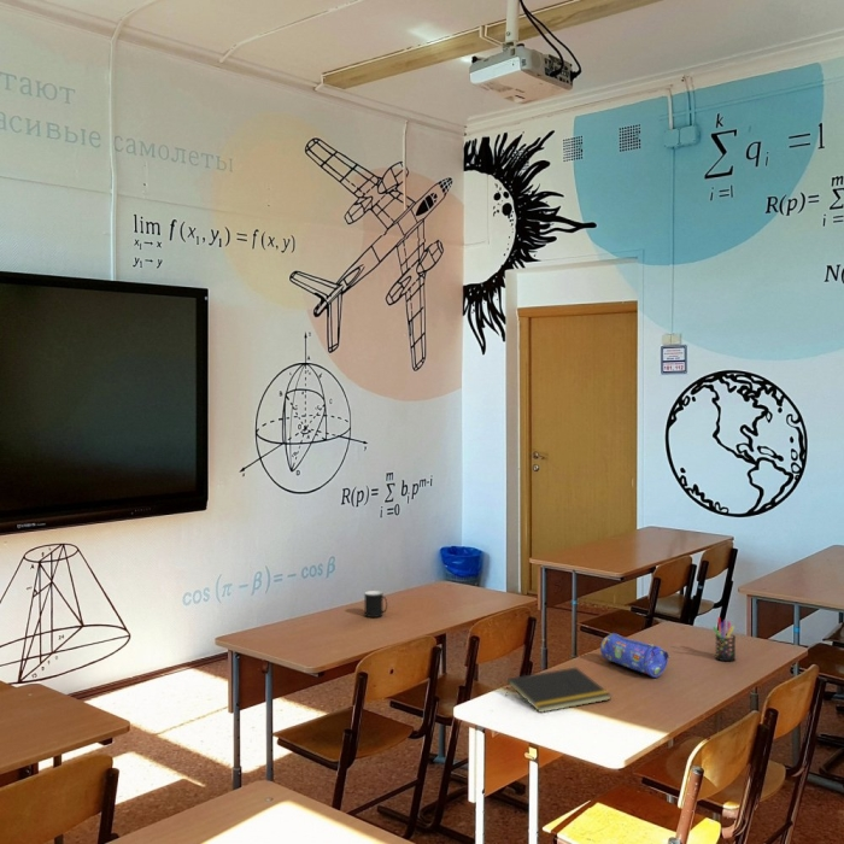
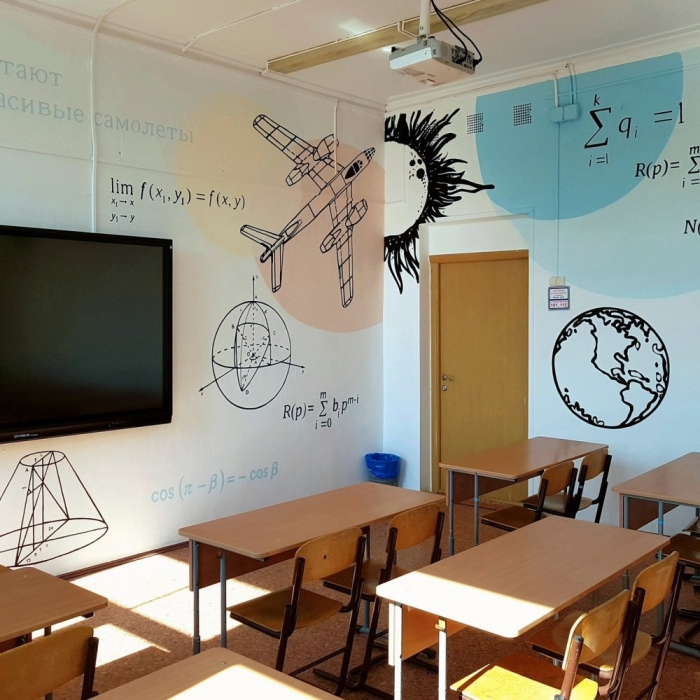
- pen holder (722, 638)
- notepad (558, 688)
- cup (376, 604)
- pencil case (633, 652)
